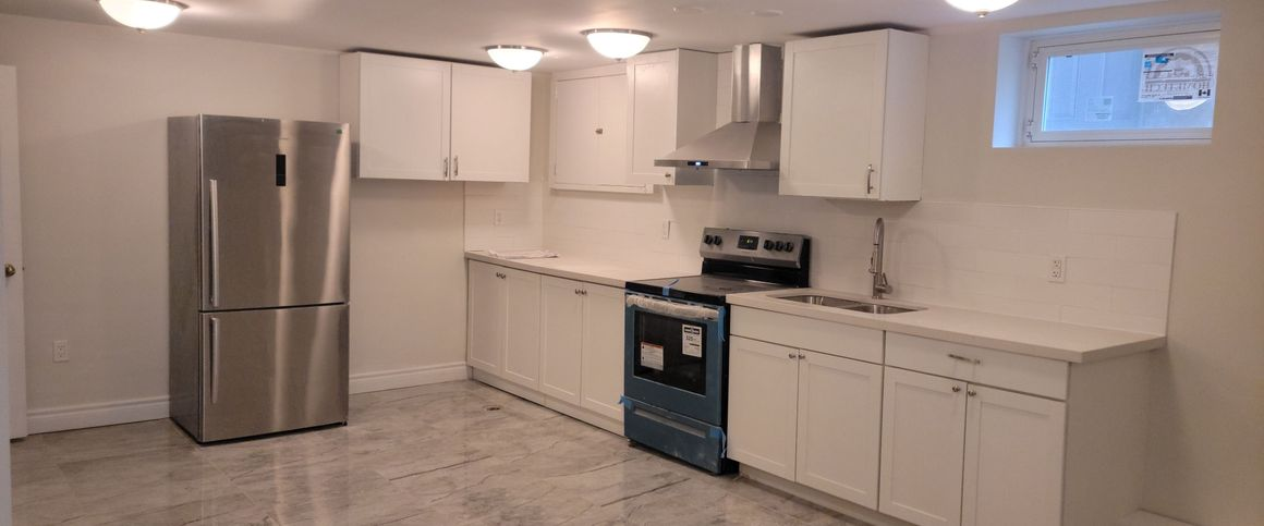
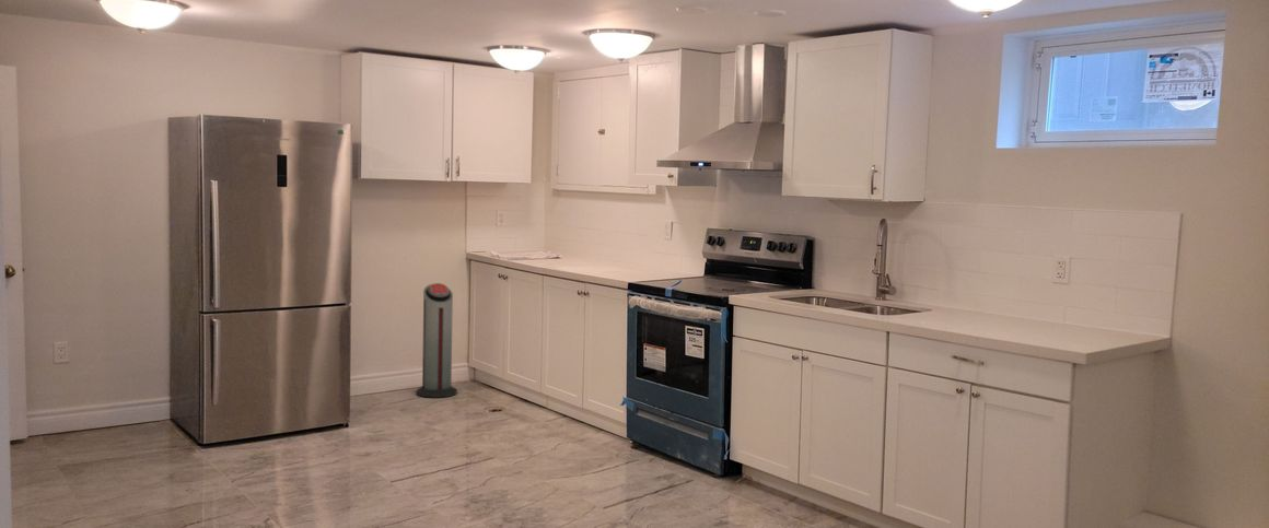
+ air purifier (436, 338)
